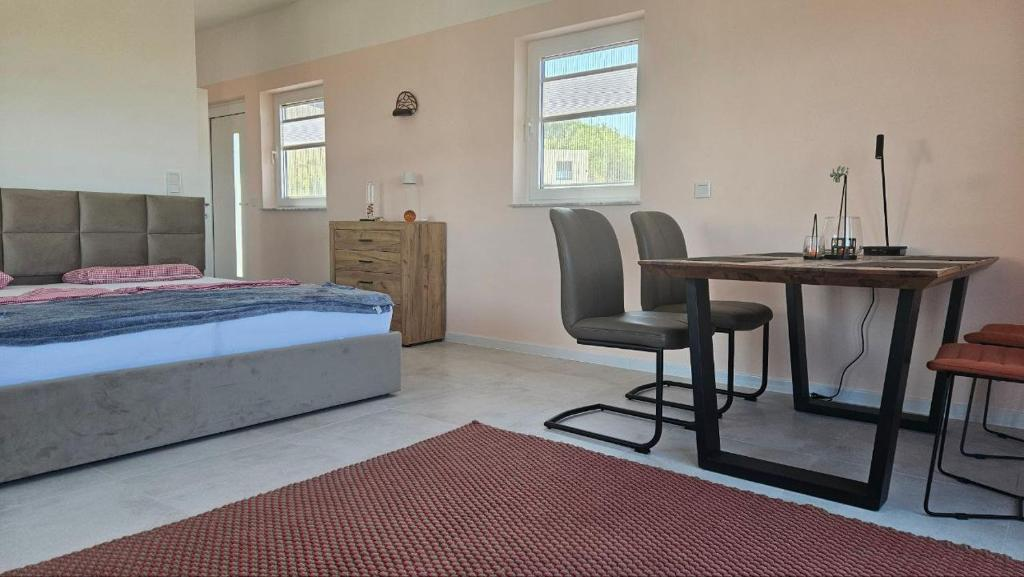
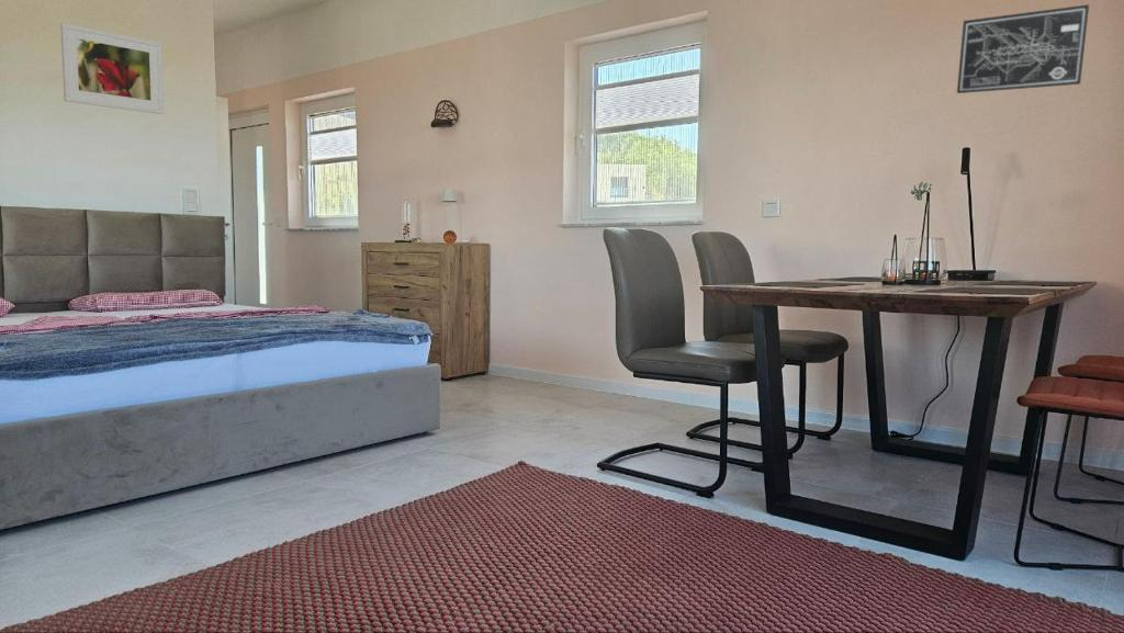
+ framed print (114, 70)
+ wall art (1020, 50)
